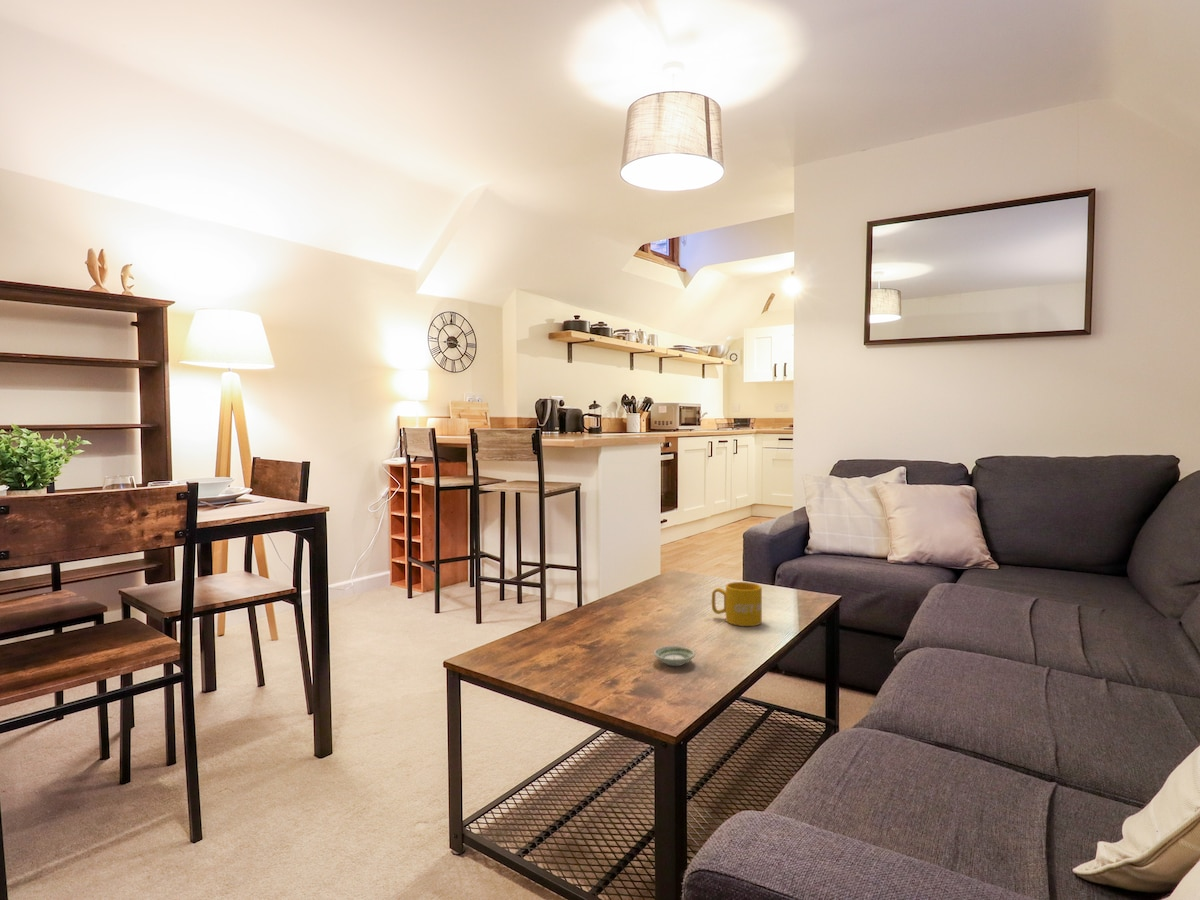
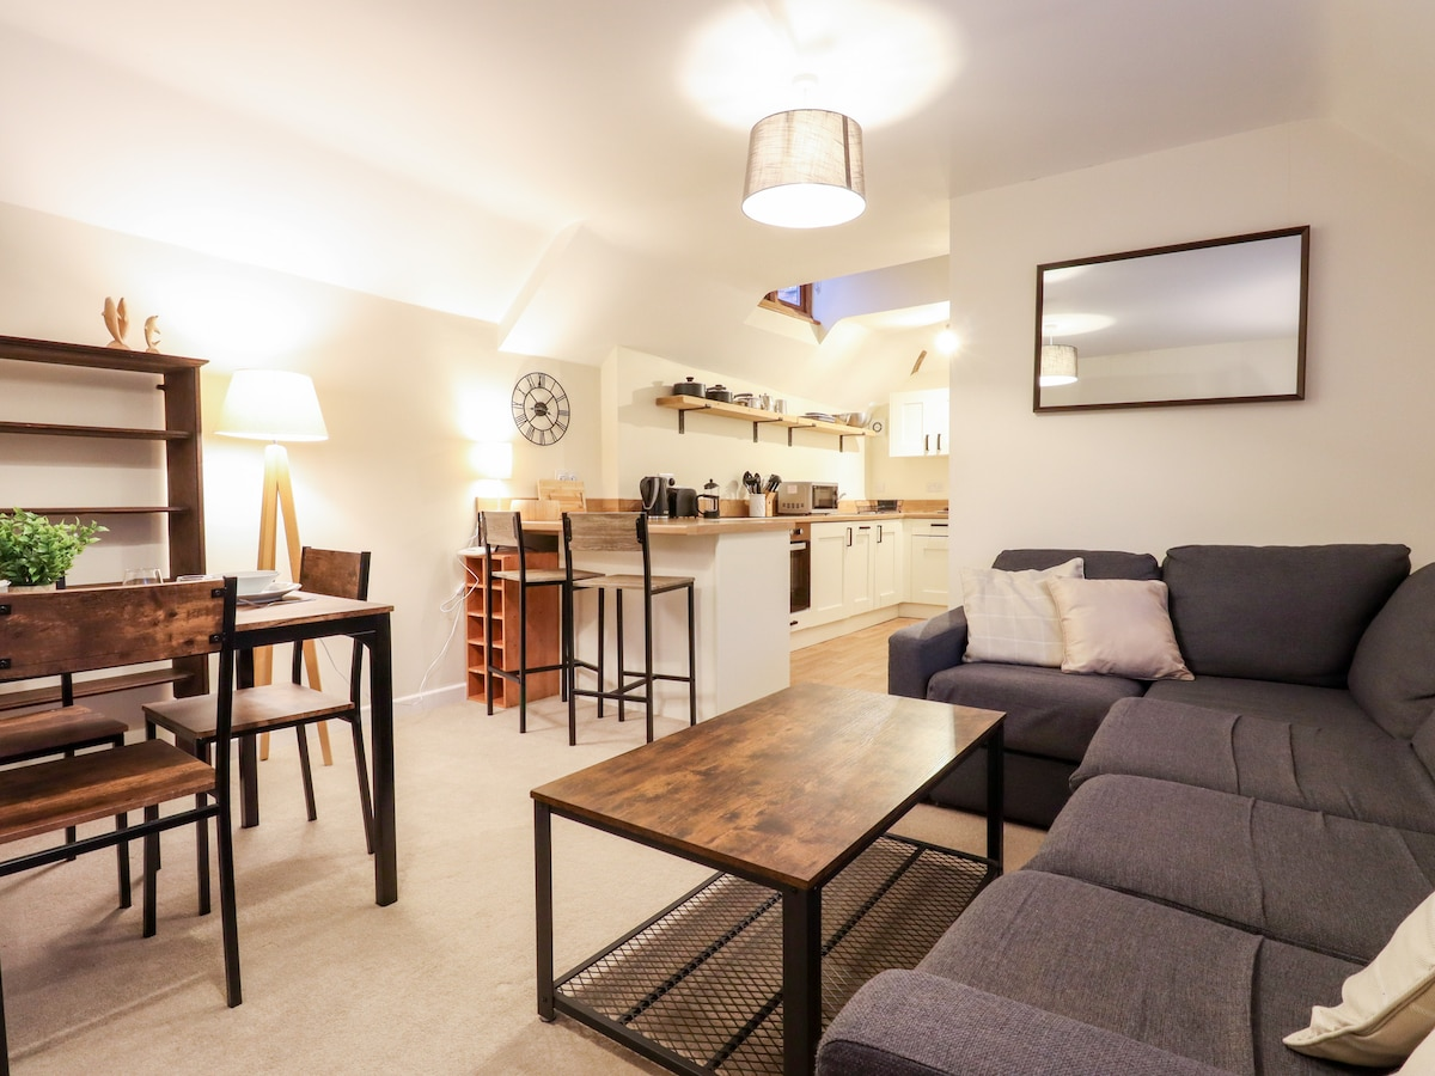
- mug (736, 602)
- saucer (674, 657)
